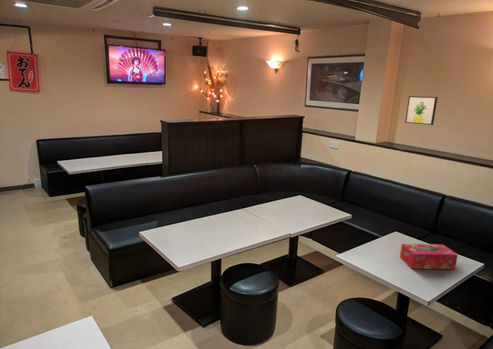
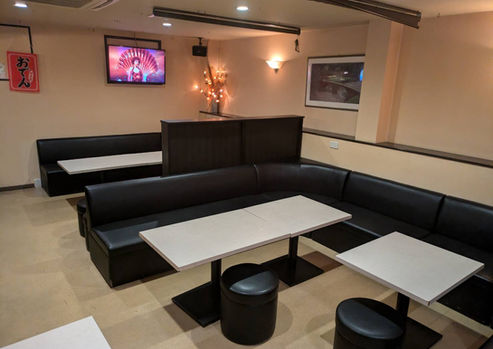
- tissue box (427, 256)
- wall art (420, 110)
